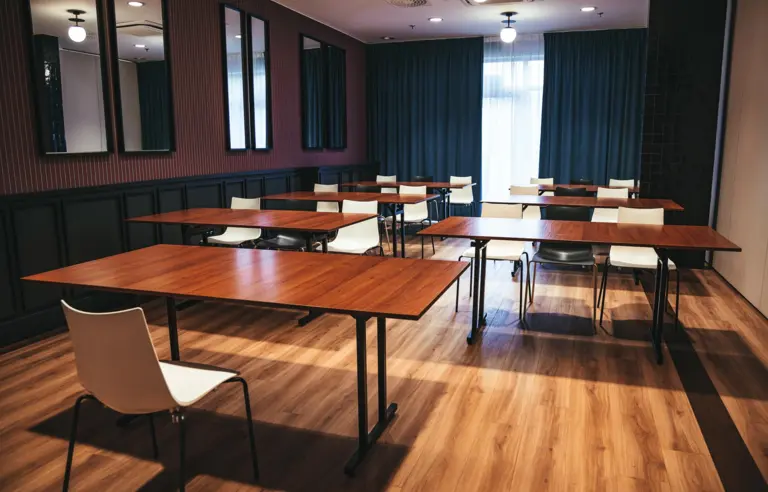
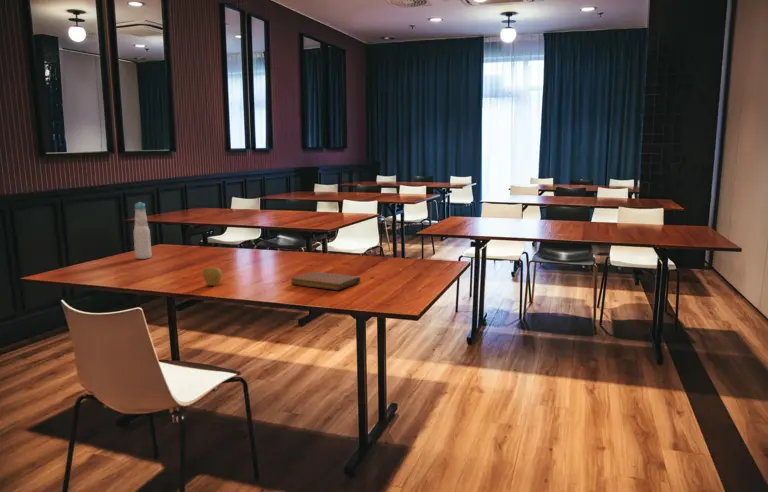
+ notebook (325, 280)
+ apple (212, 275)
+ bottle (141, 230)
